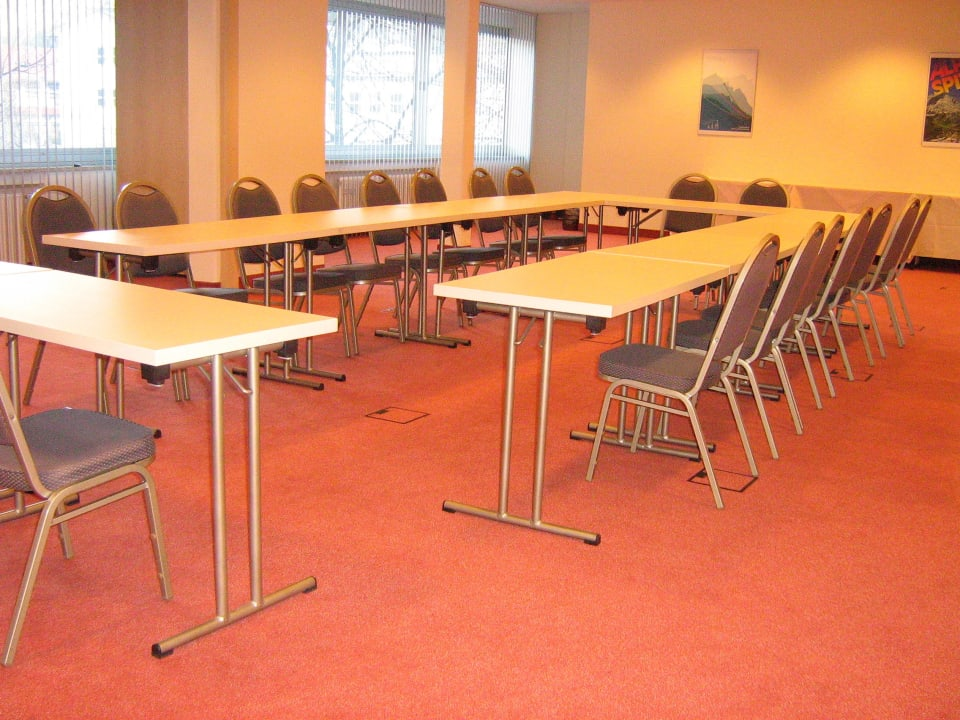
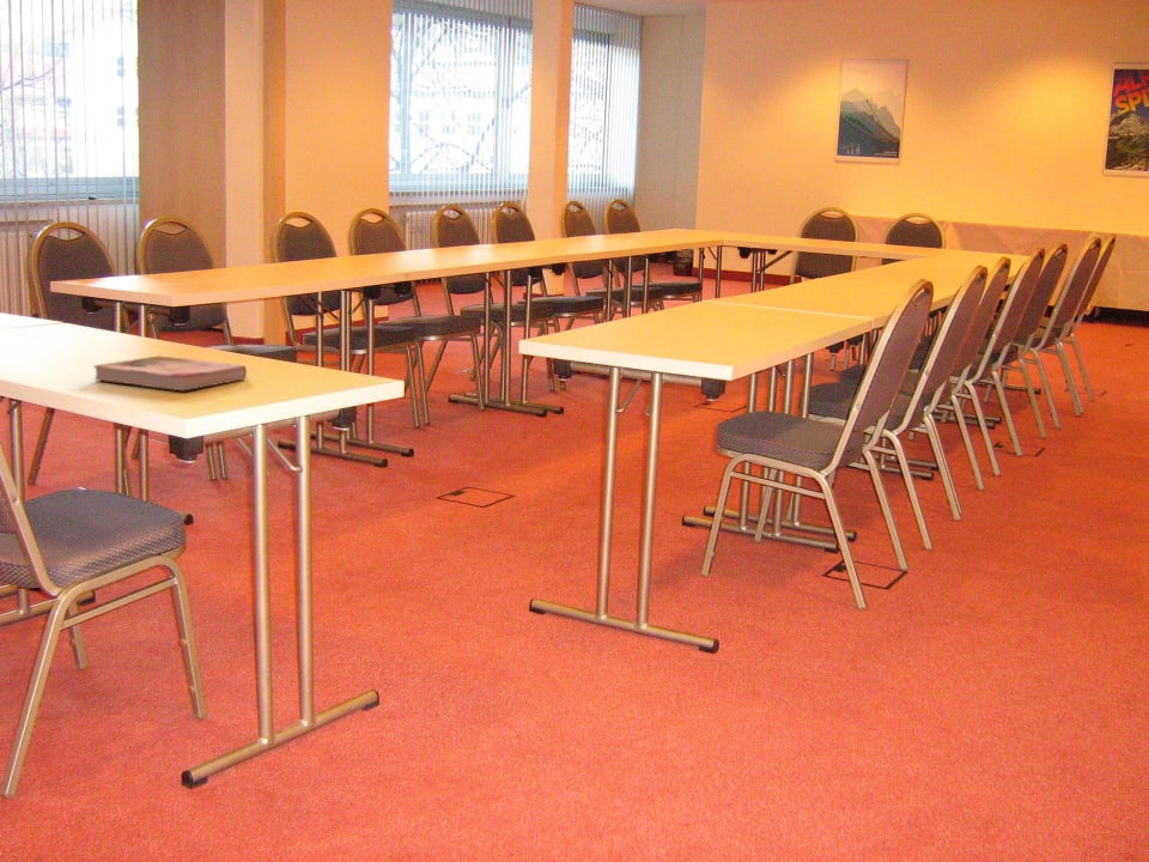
+ book (171, 372)
